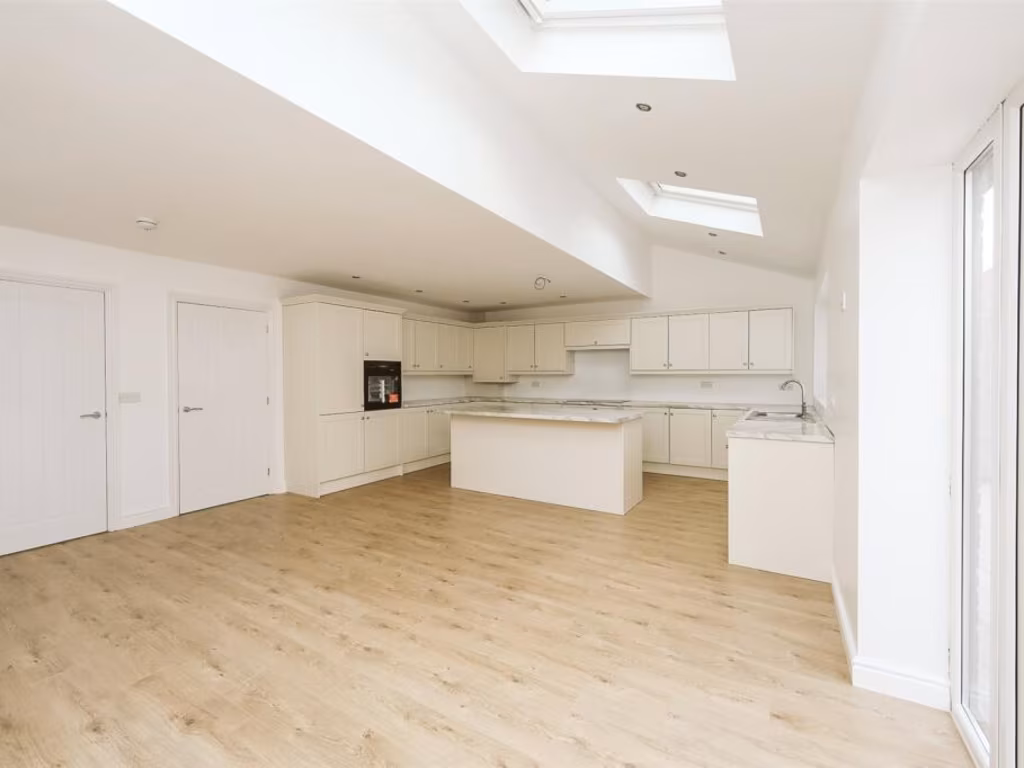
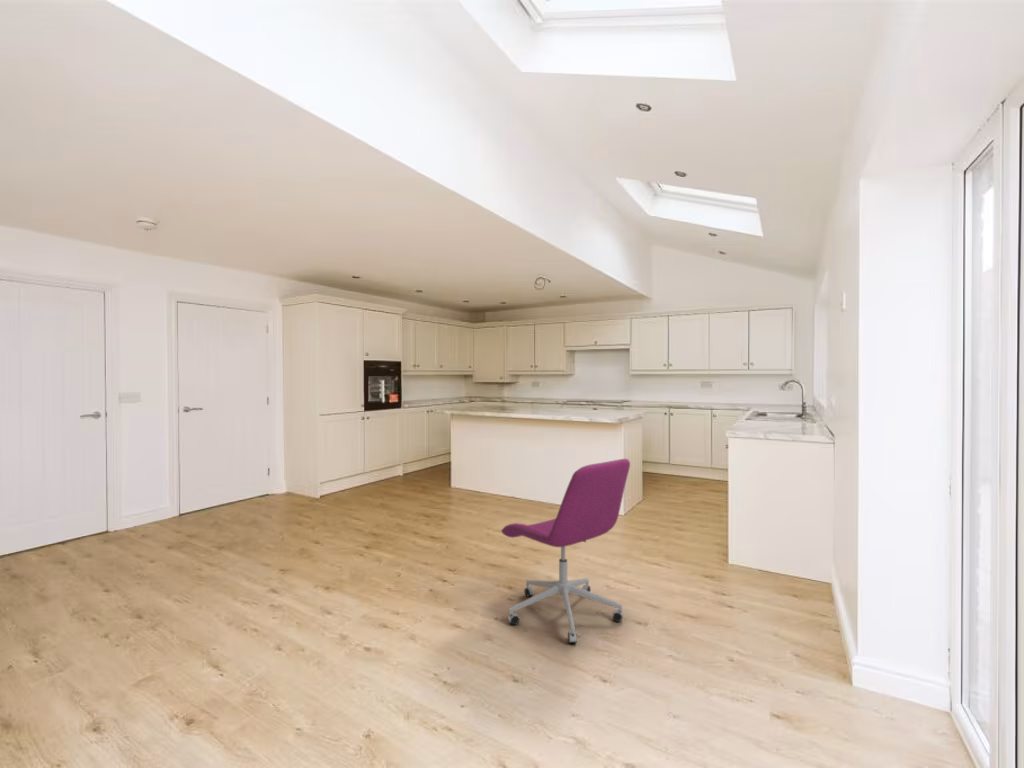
+ office chair (563, 534)
